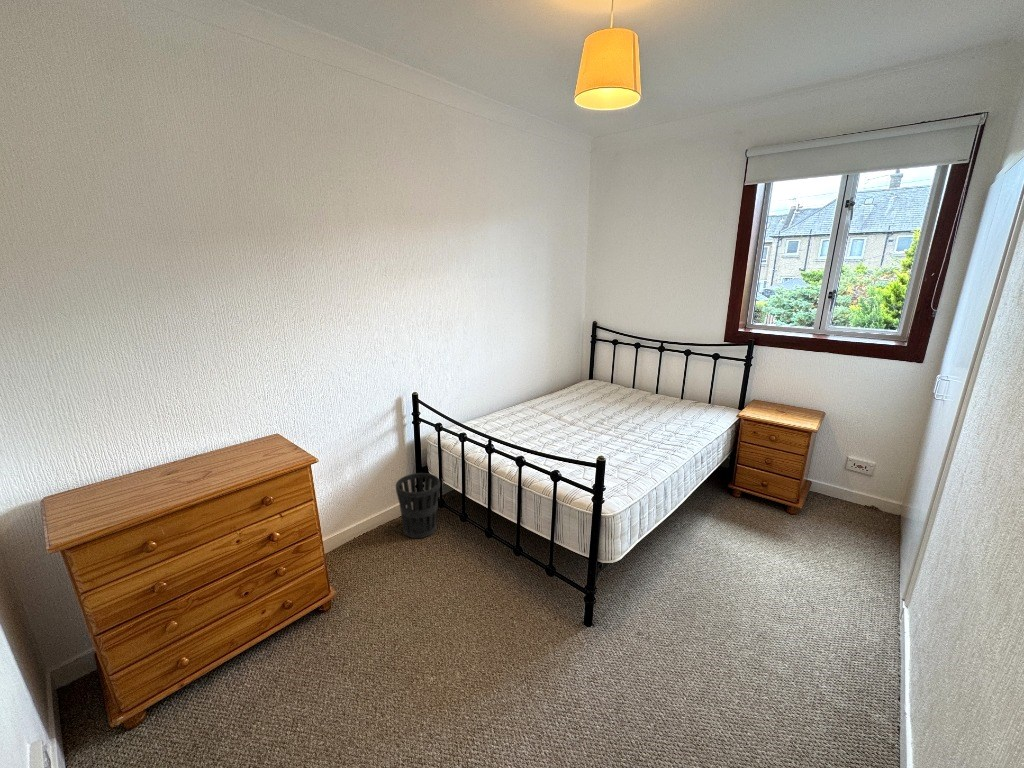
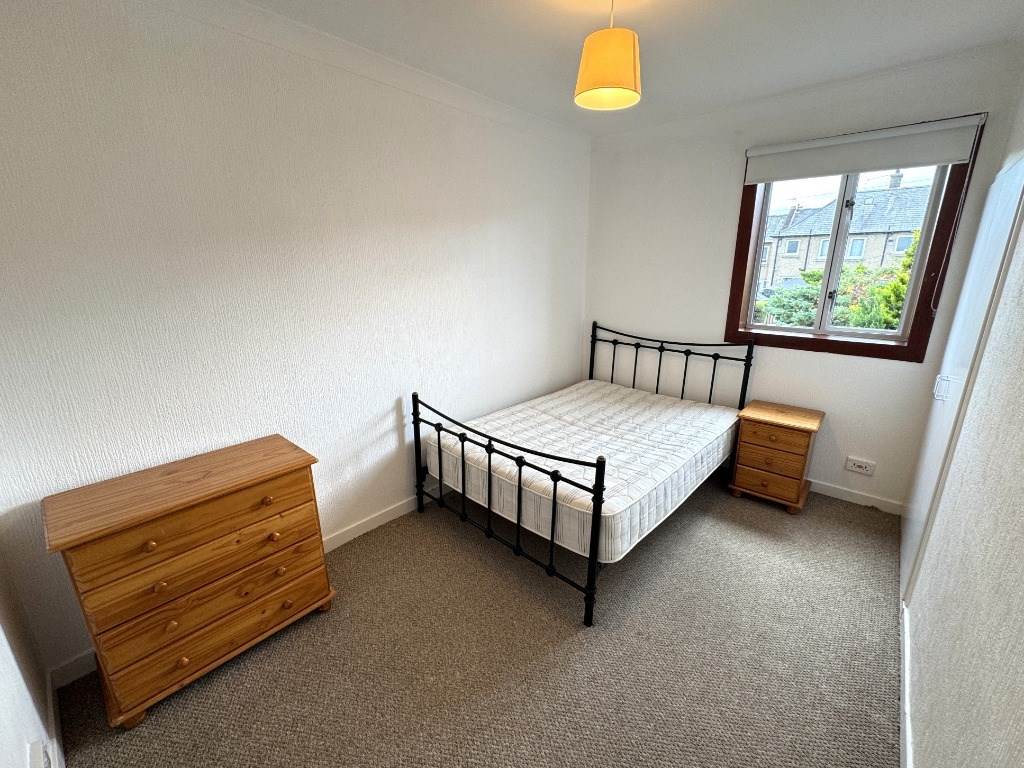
- wastebasket (419, 505)
